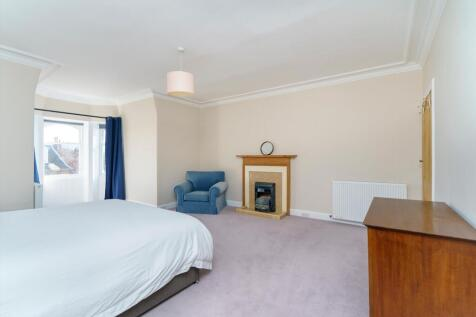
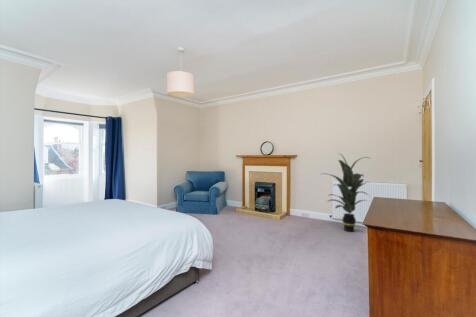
+ indoor plant (346, 191)
